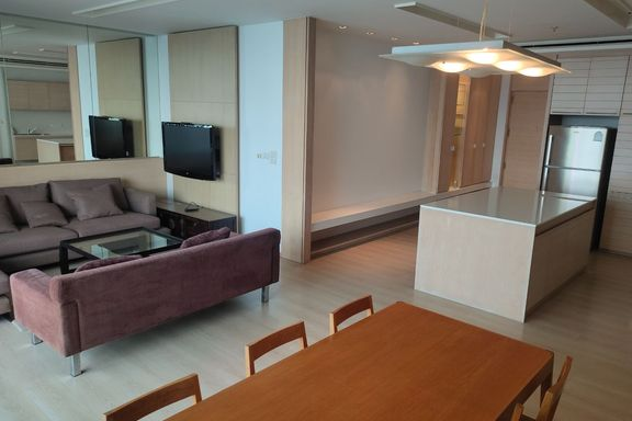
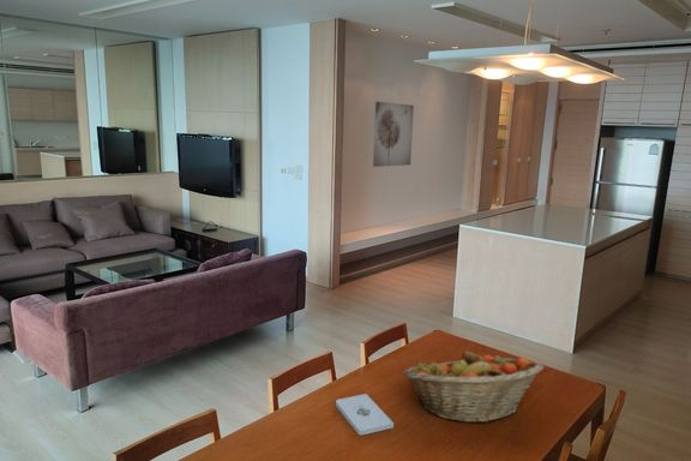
+ wall art (393, 134)
+ notepad (362, 413)
+ fruit basket (471, 378)
